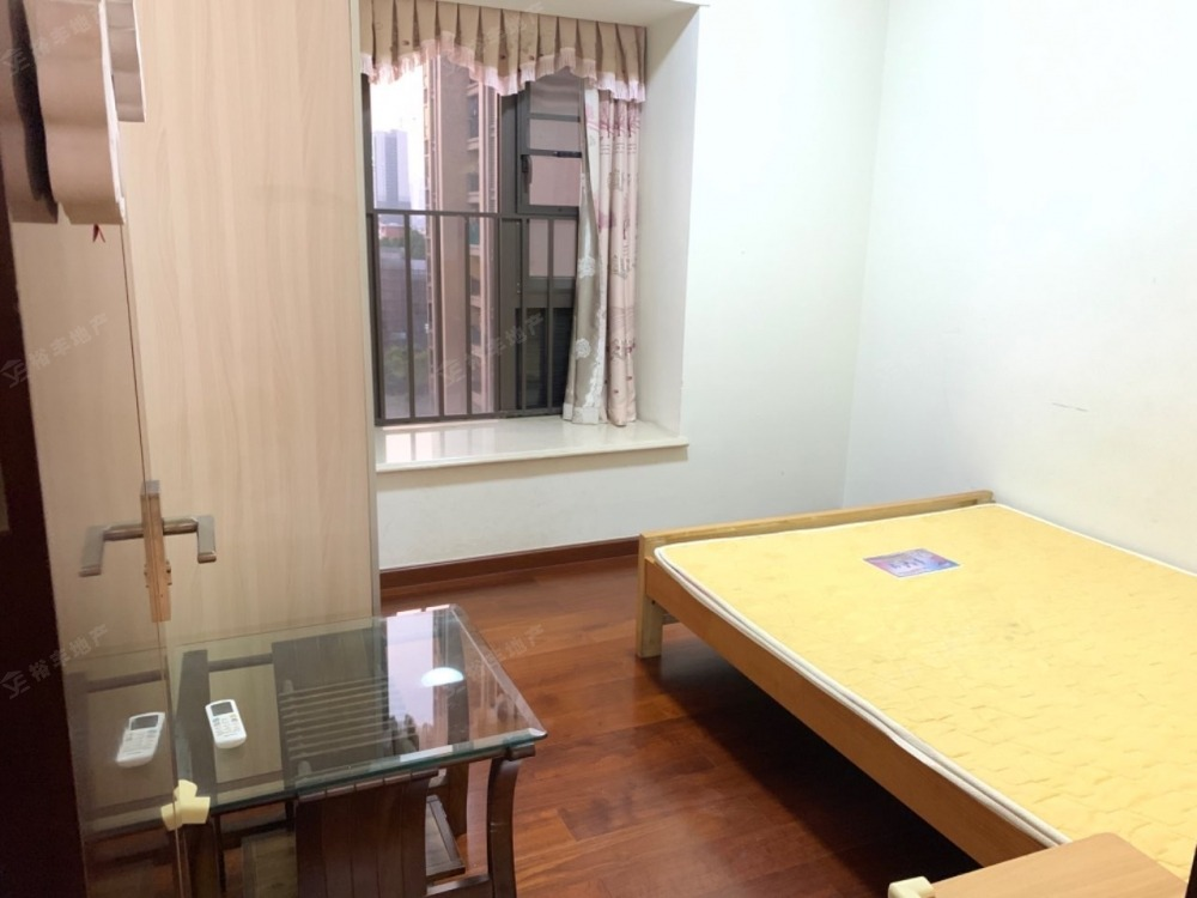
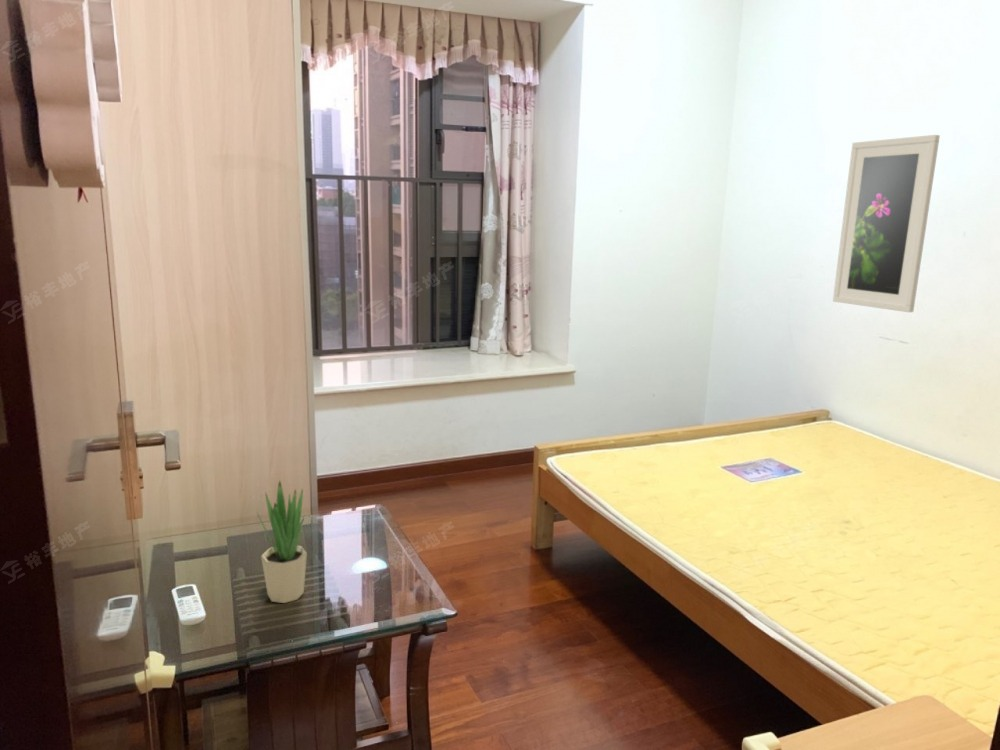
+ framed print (881, 224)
+ potted plant (286, 536)
